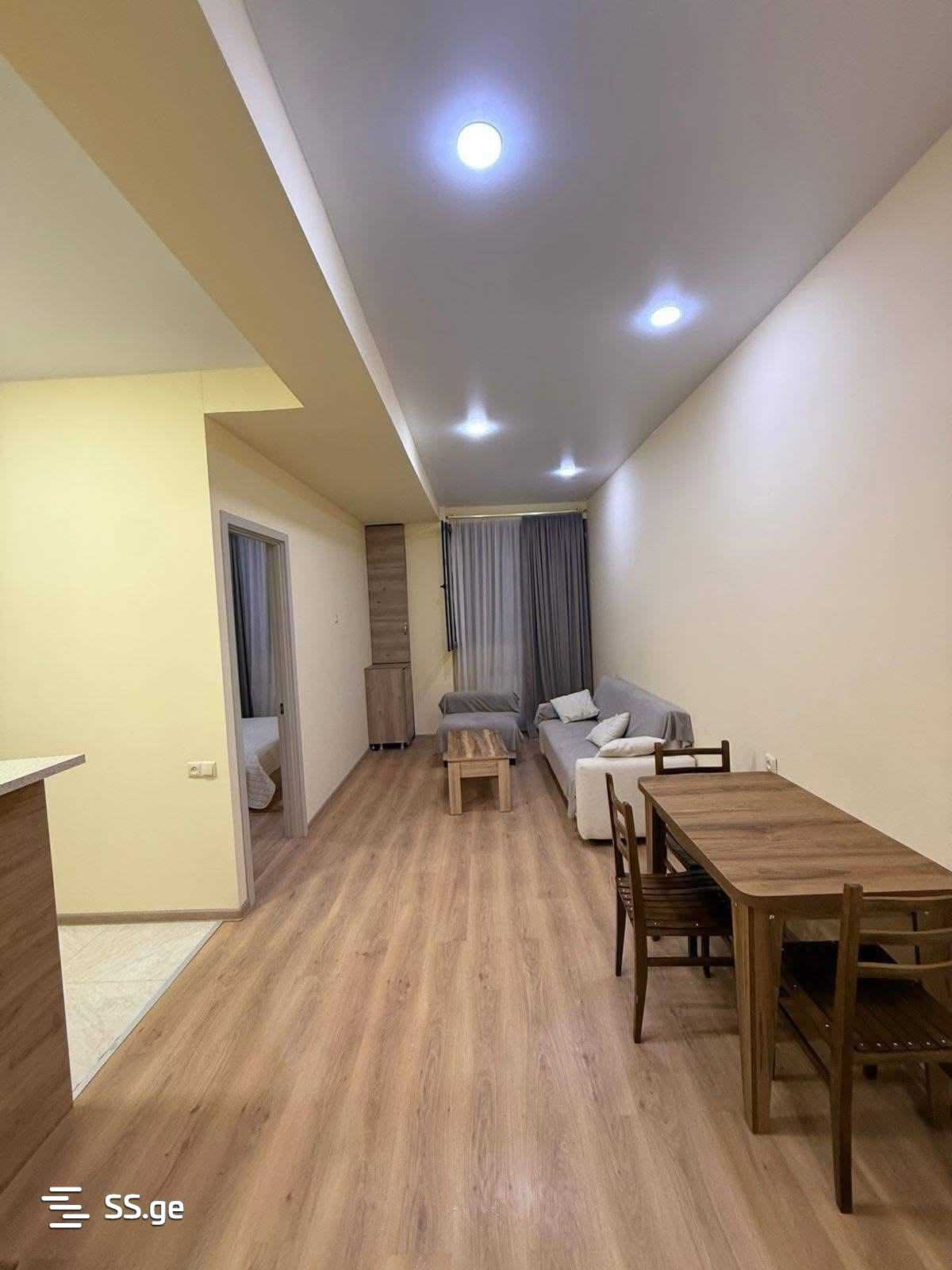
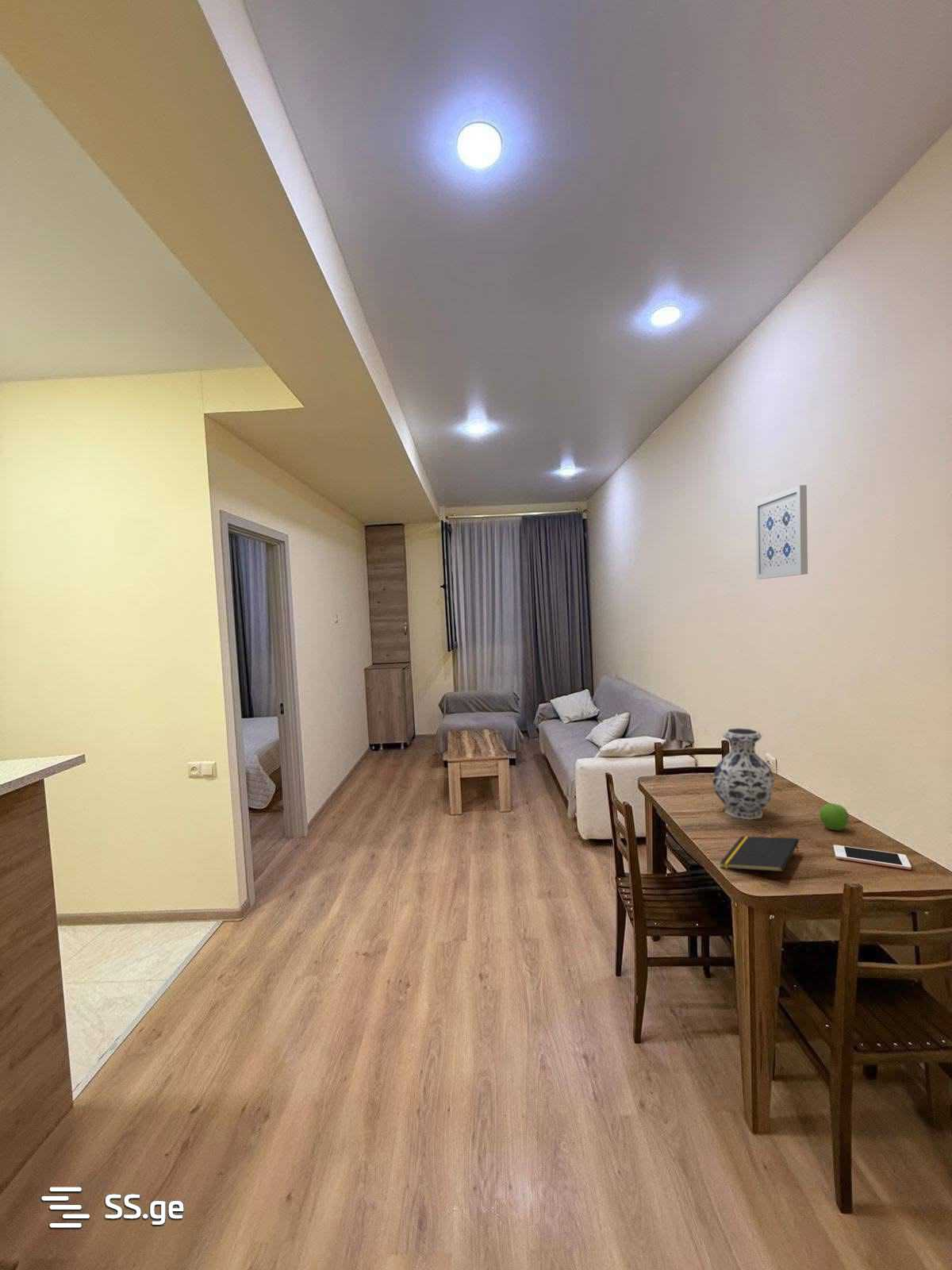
+ fruit (834, 817)
+ notepad (760, 852)
+ vase (743, 772)
+ cell phone (870, 856)
+ wall art (779, 535)
